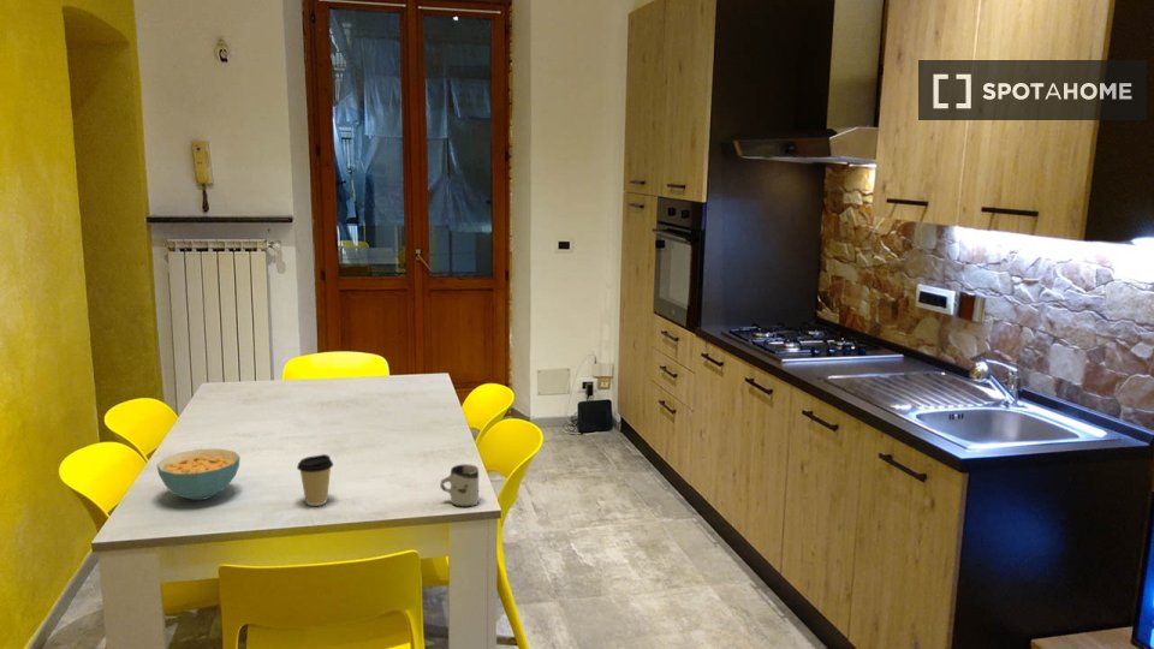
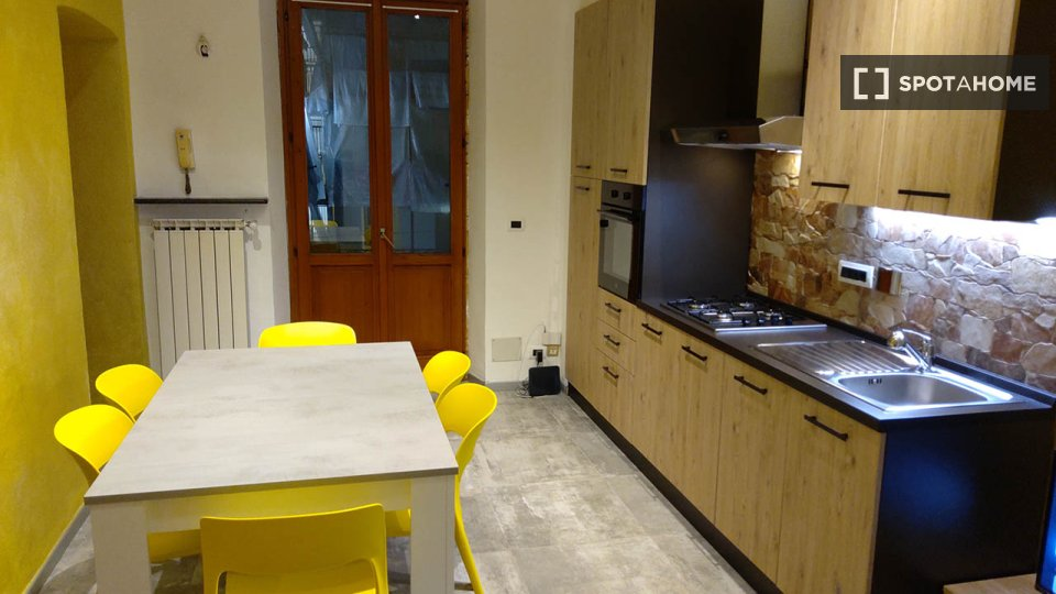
- coffee cup (315, 480)
- cup (459, 486)
- cereal bowl (200, 478)
